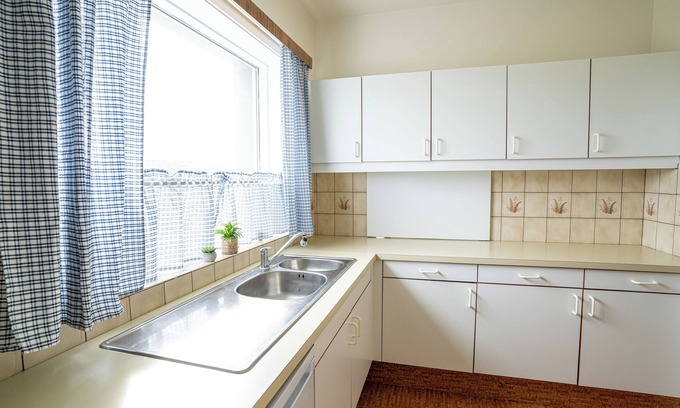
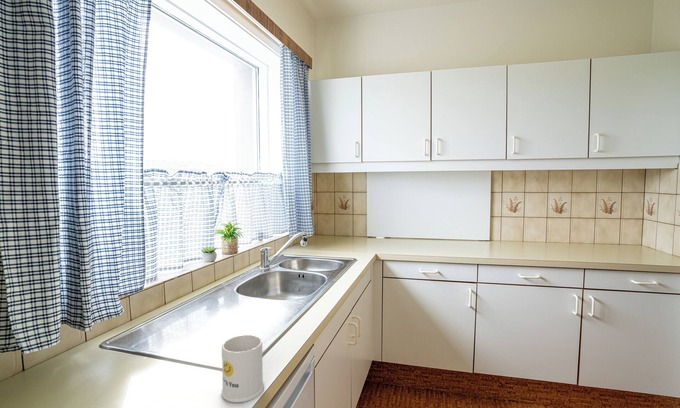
+ mug (238, 364)
